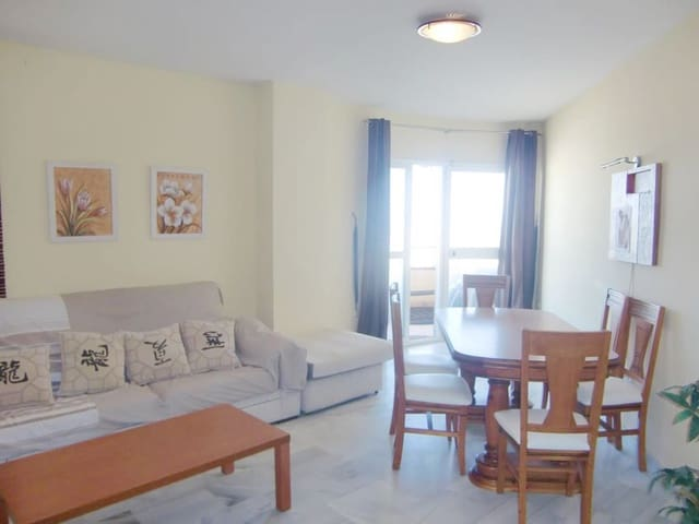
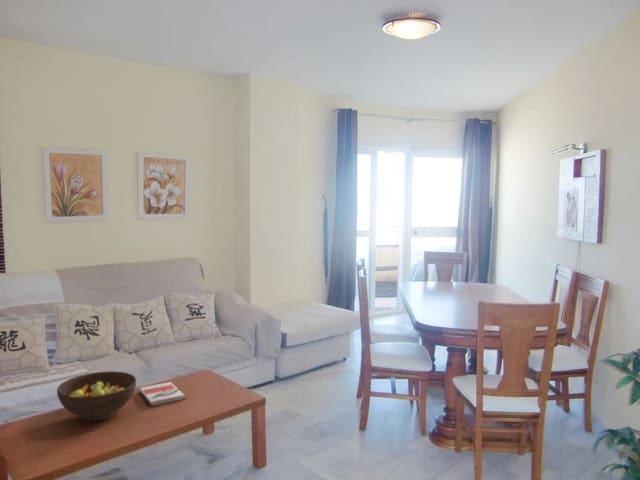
+ fruit bowl (98, 399)
+ book (162, 393)
